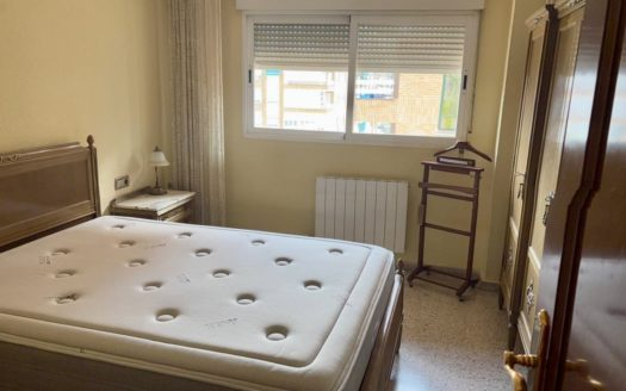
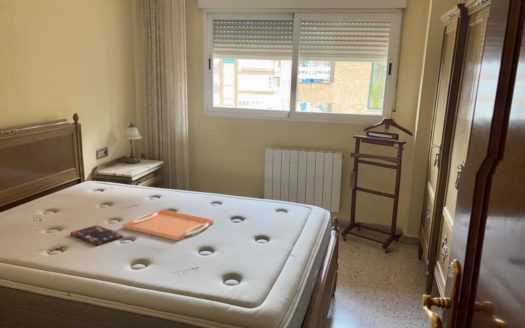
+ serving tray (169, 223)
+ book (96, 234)
